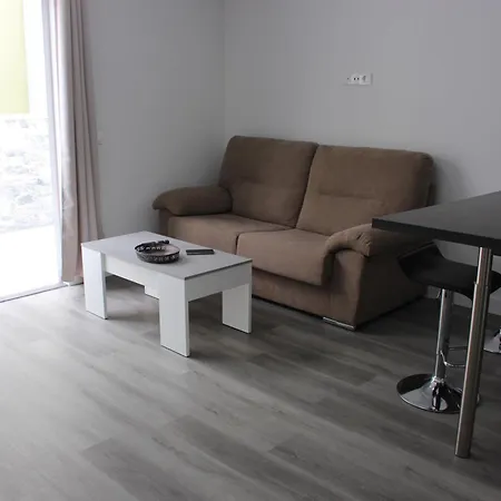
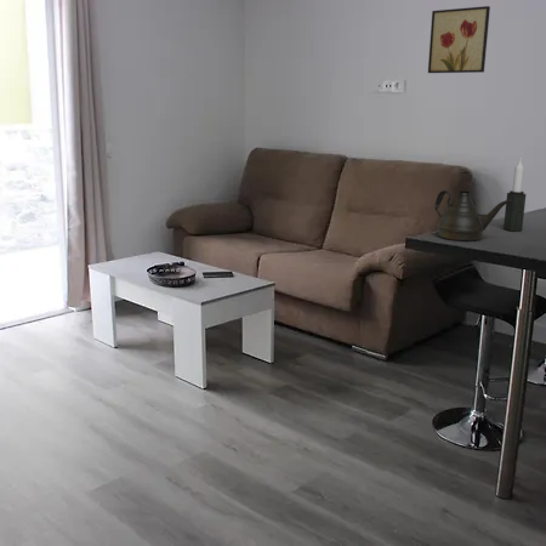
+ teapot (471, 215)
+ wall art (457, 40)
+ candle (516, 194)
